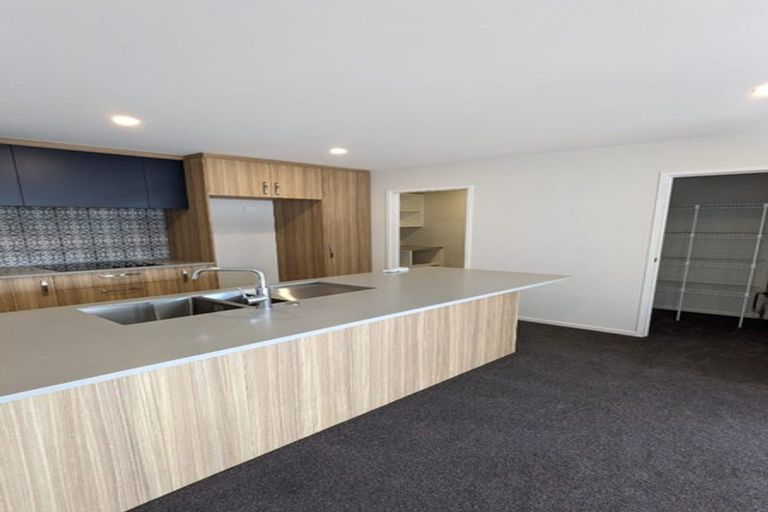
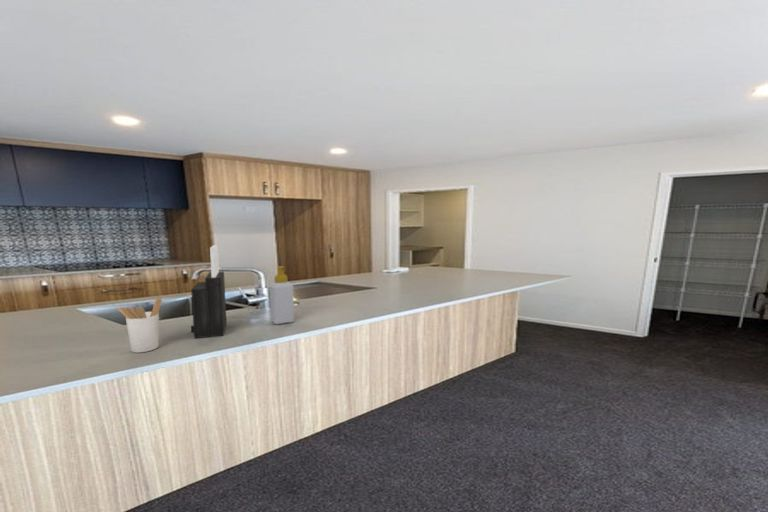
+ knife block (206, 289)
+ soap bottle (281, 294)
+ utensil holder (140, 325)
